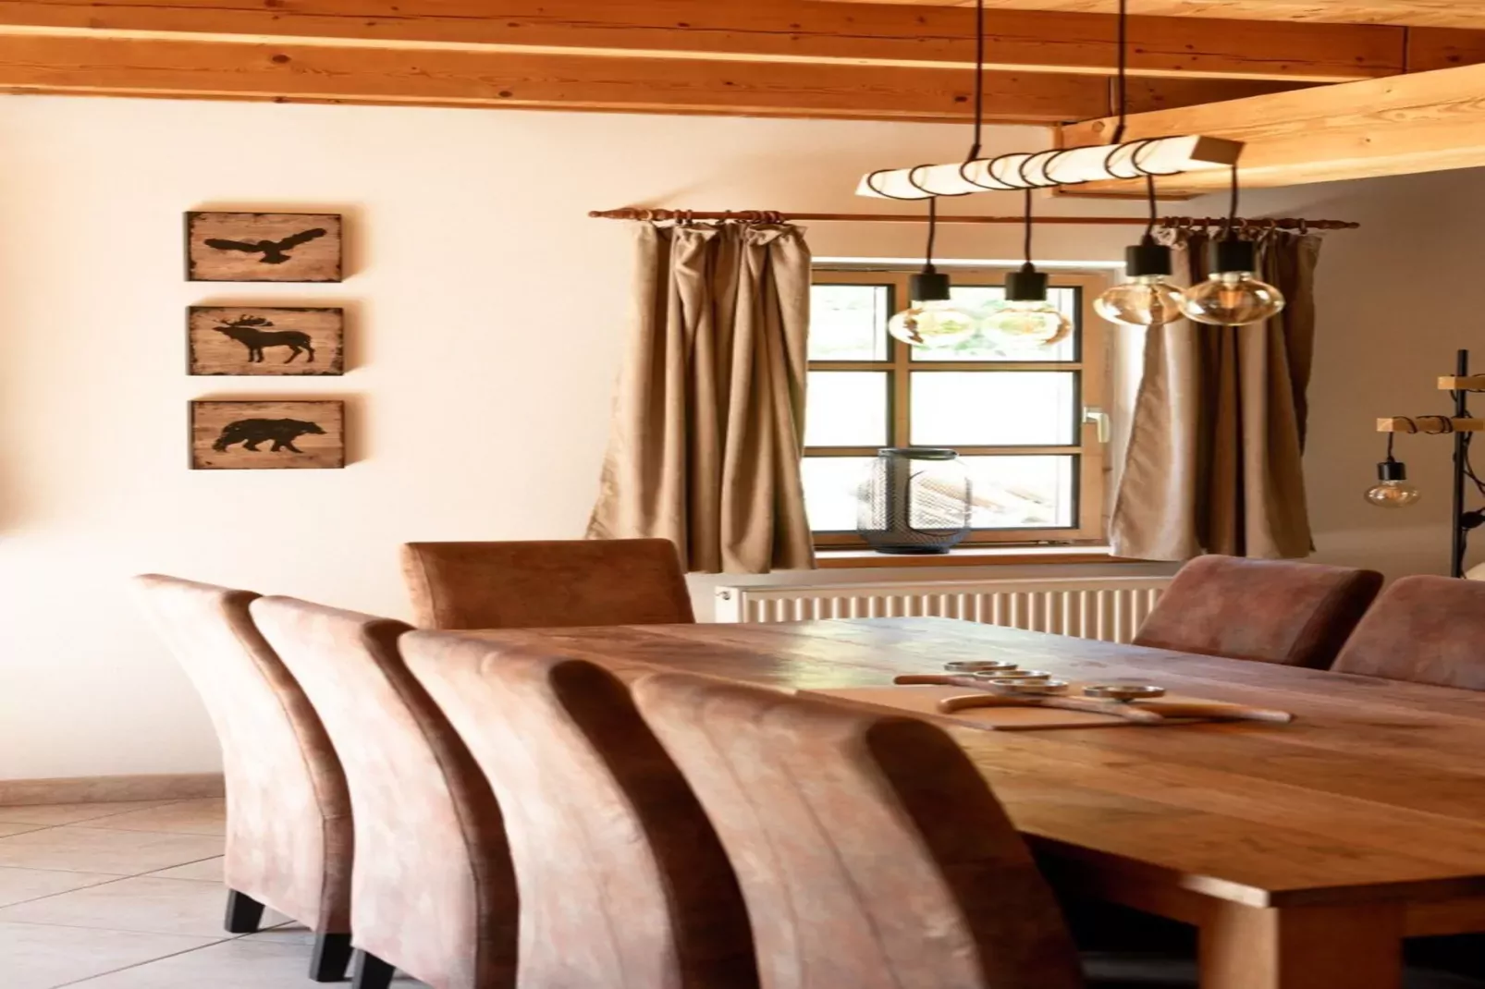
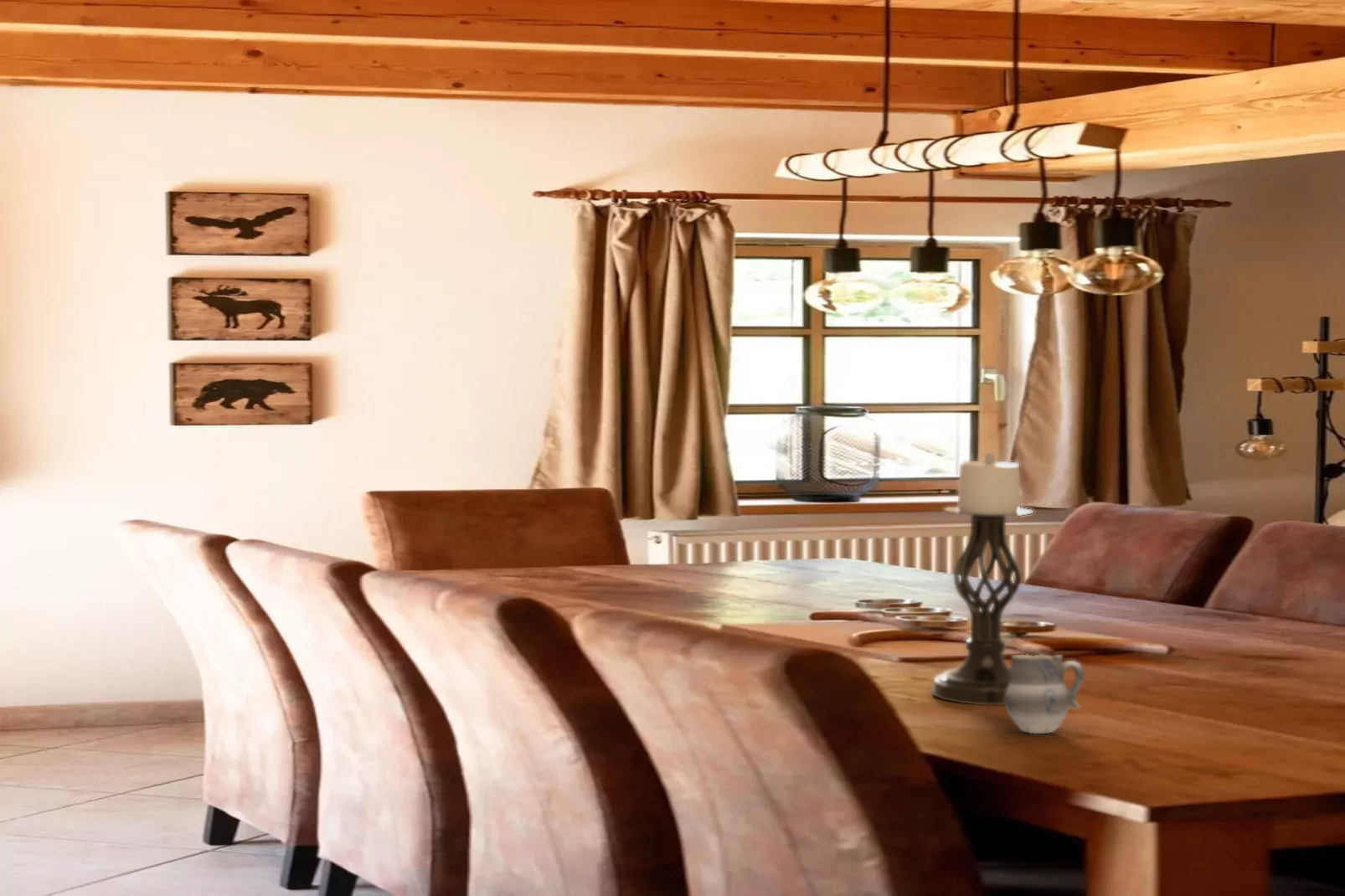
+ cup (1044, 693)
+ candle holder (987, 574)
